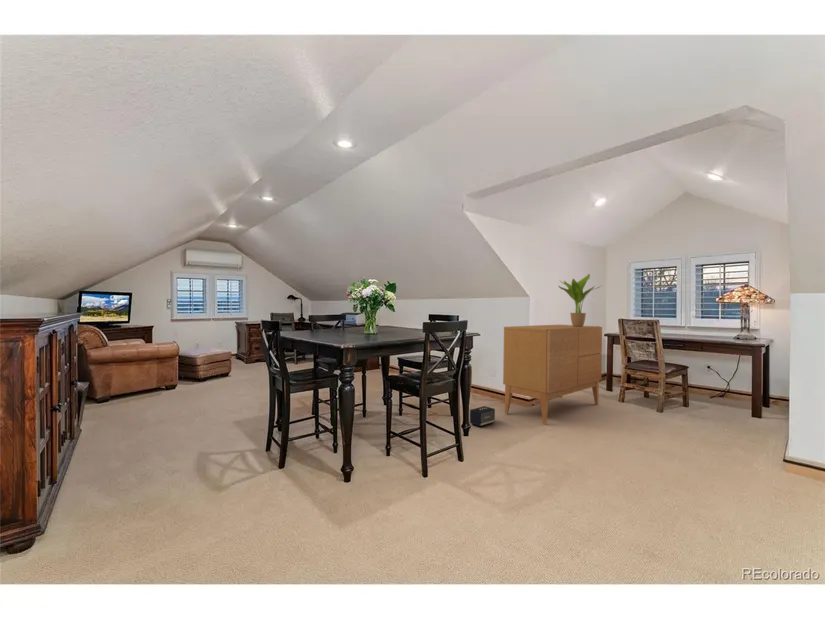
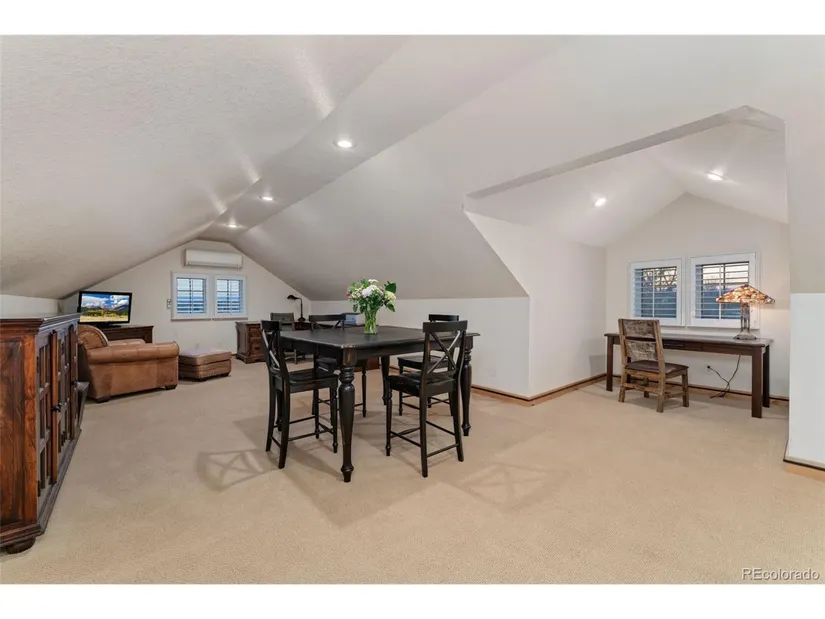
- sideboard (554, 367)
- potted plant (574, 299)
- speaker (482, 416)
